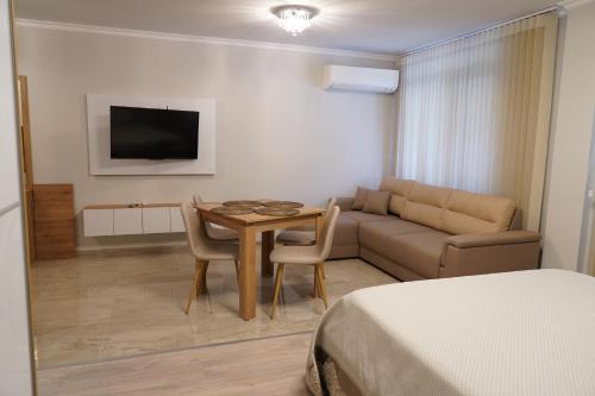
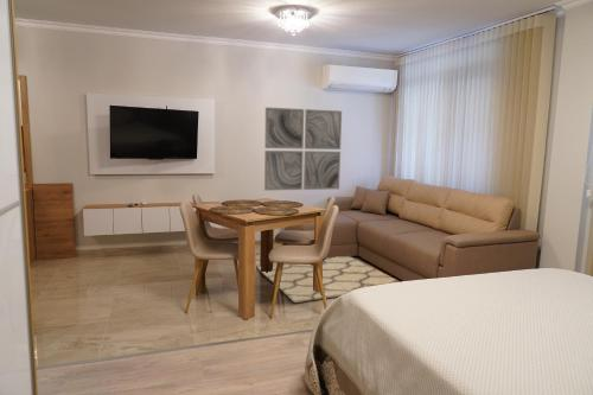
+ wall art (302, 151)
+ rug (312, 268)
